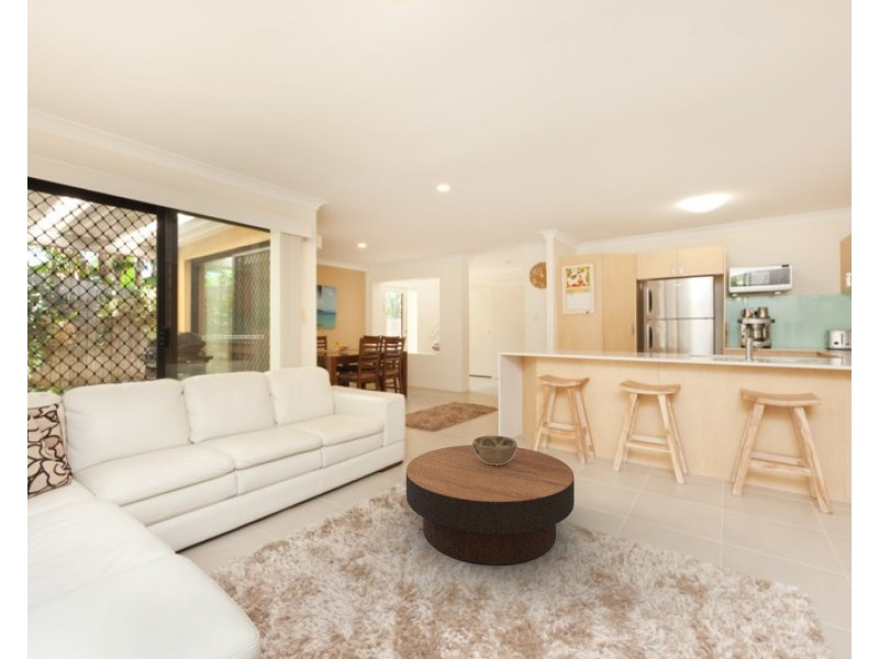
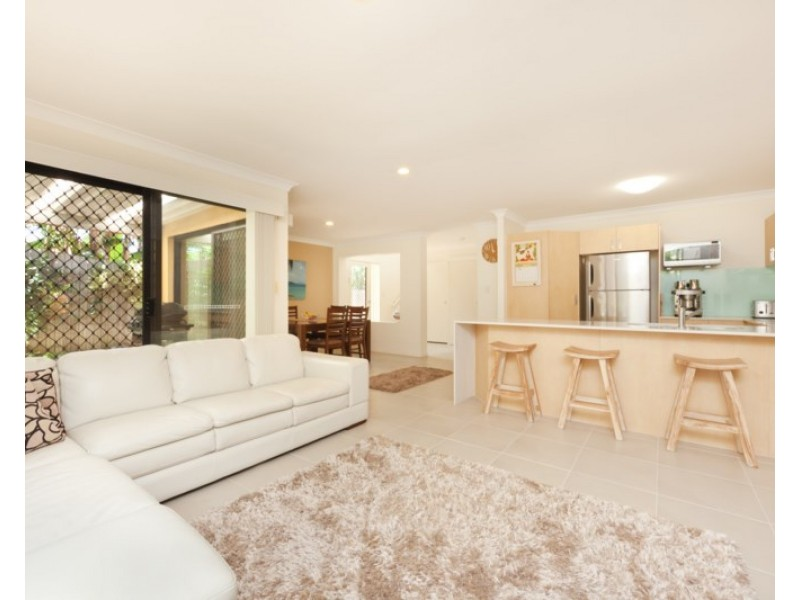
- coffee table (488, 498)
- decorative bowl (494, 451)
